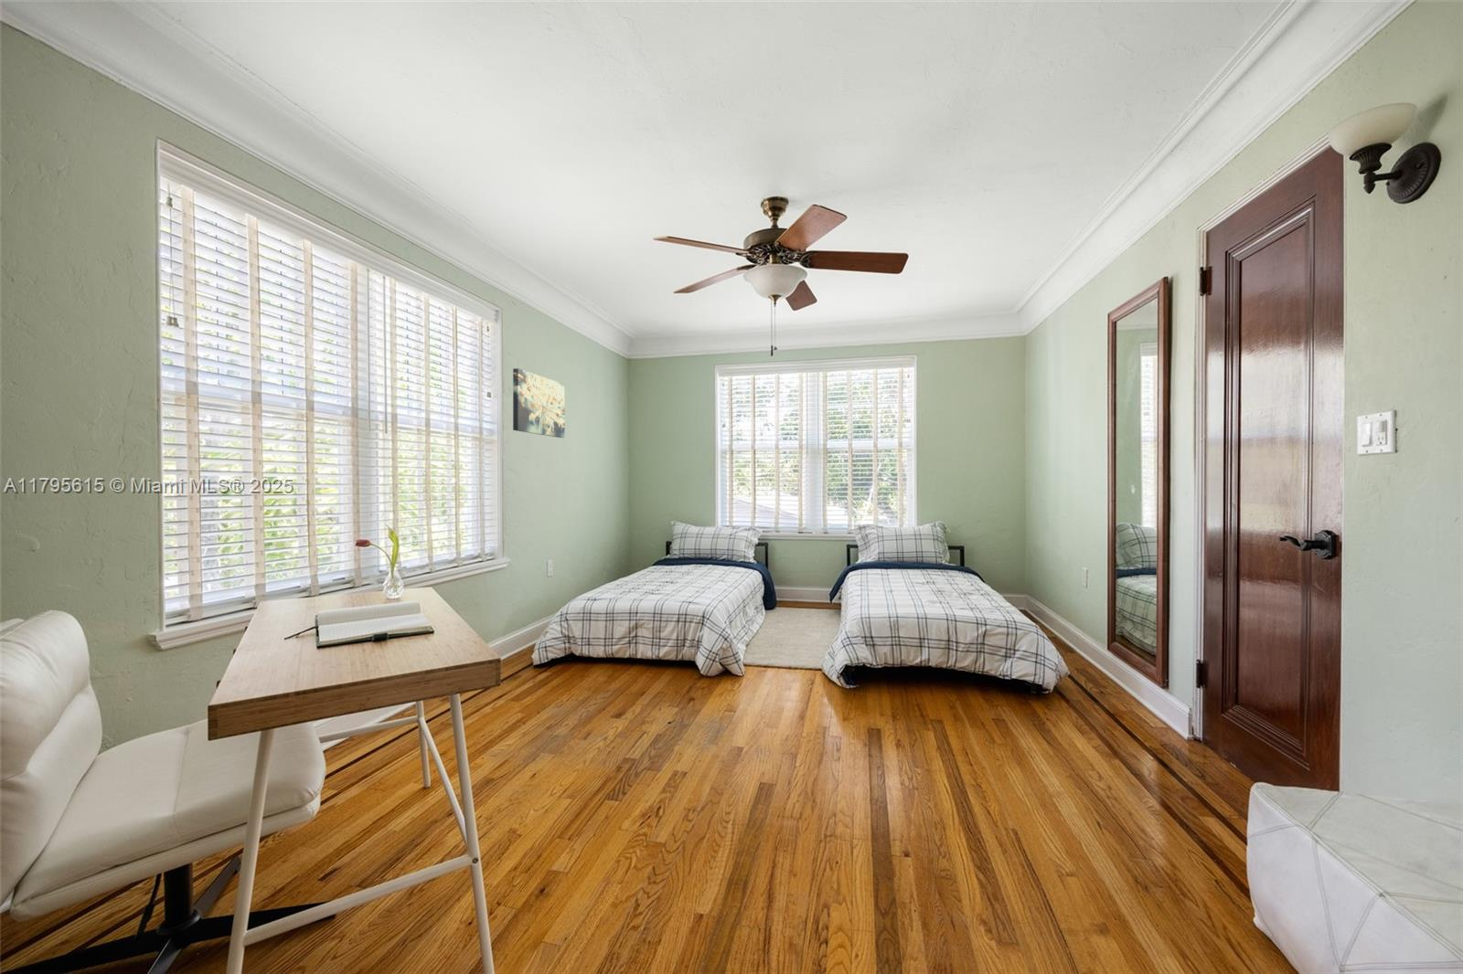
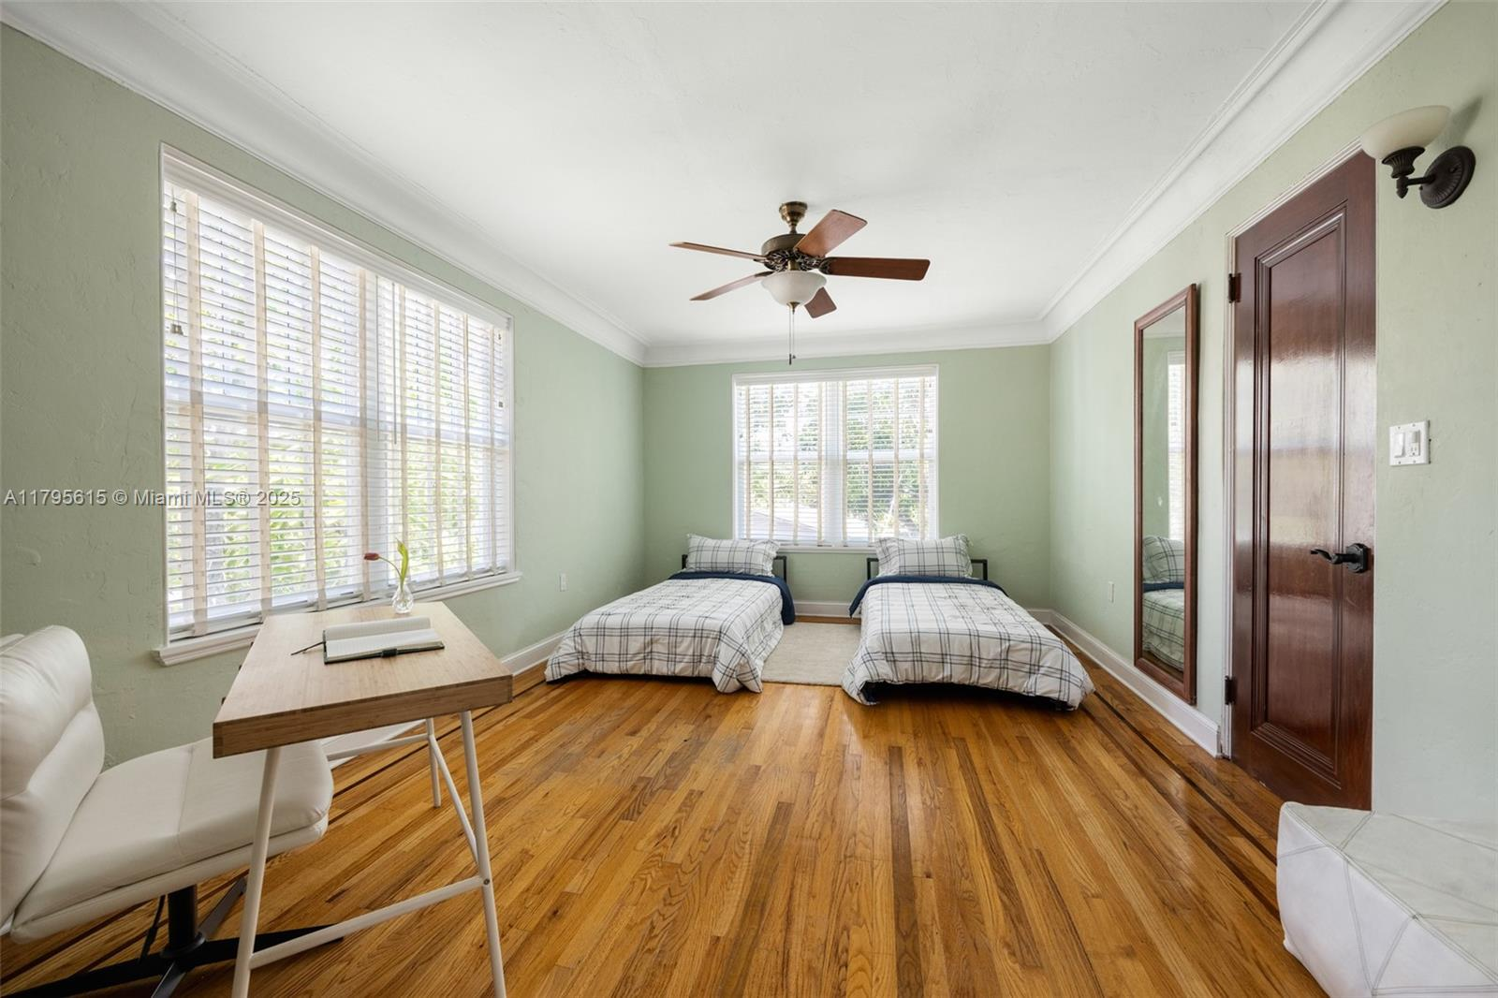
- wall art (541, 404)
